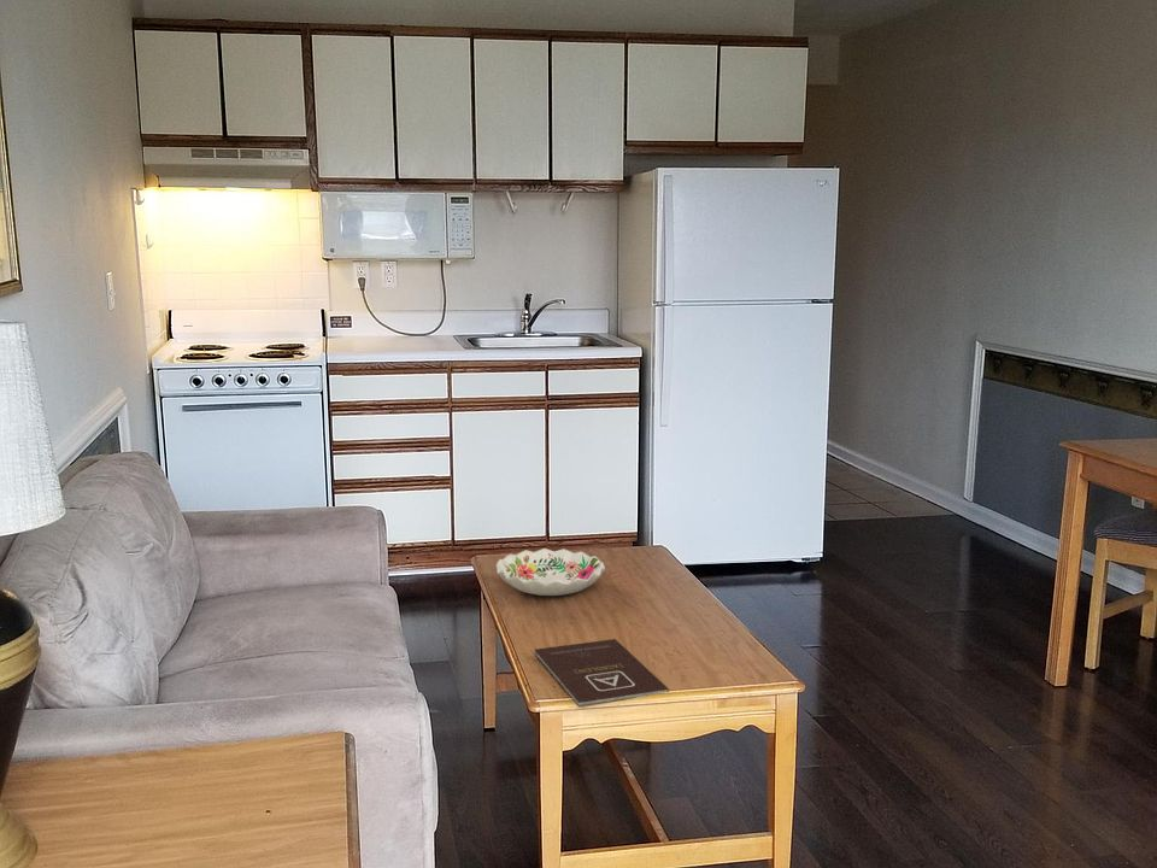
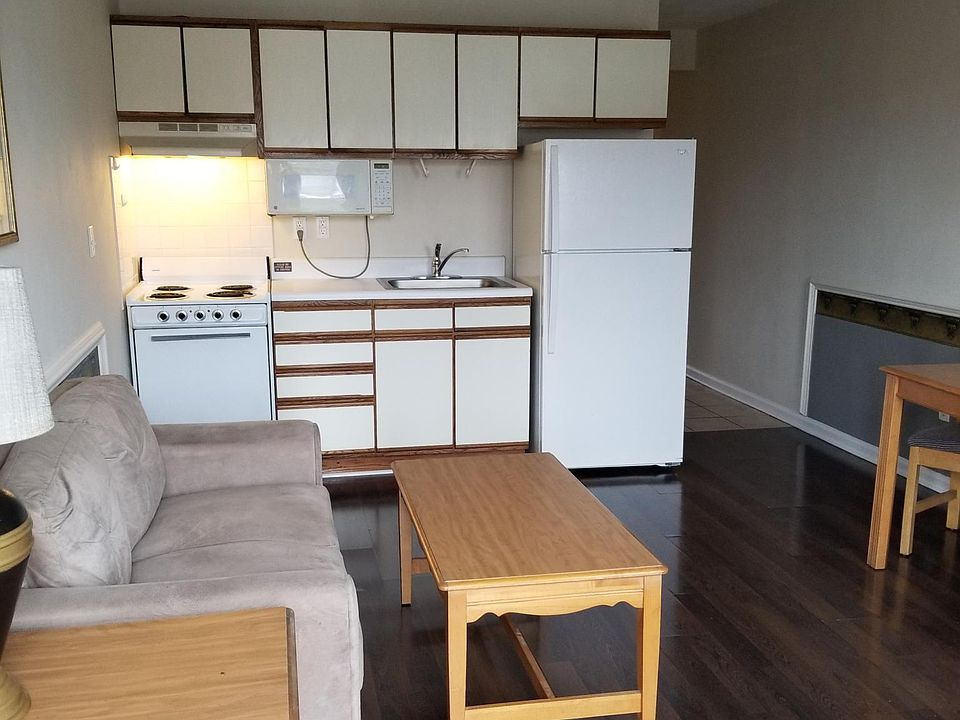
- decorative bowl (550, 575)
- book (598, 670)
